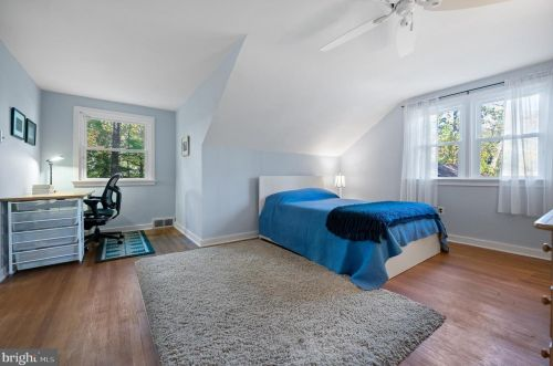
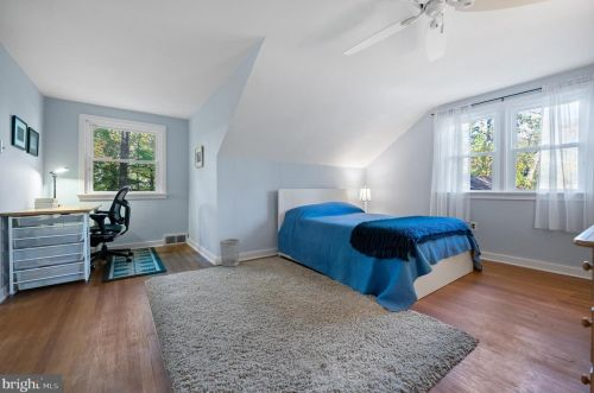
+ wastebasket (229, 252)
